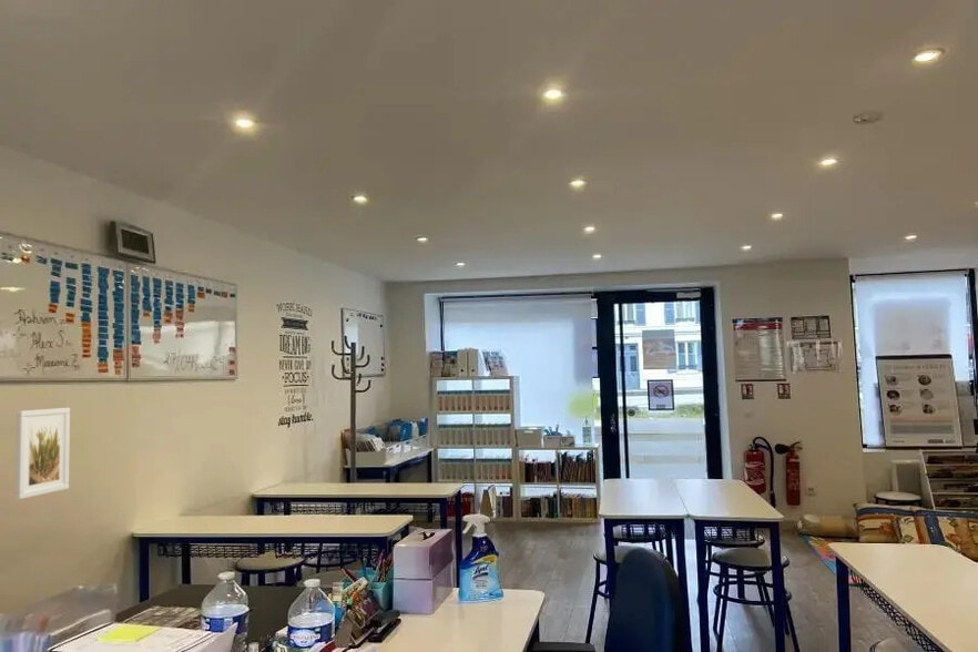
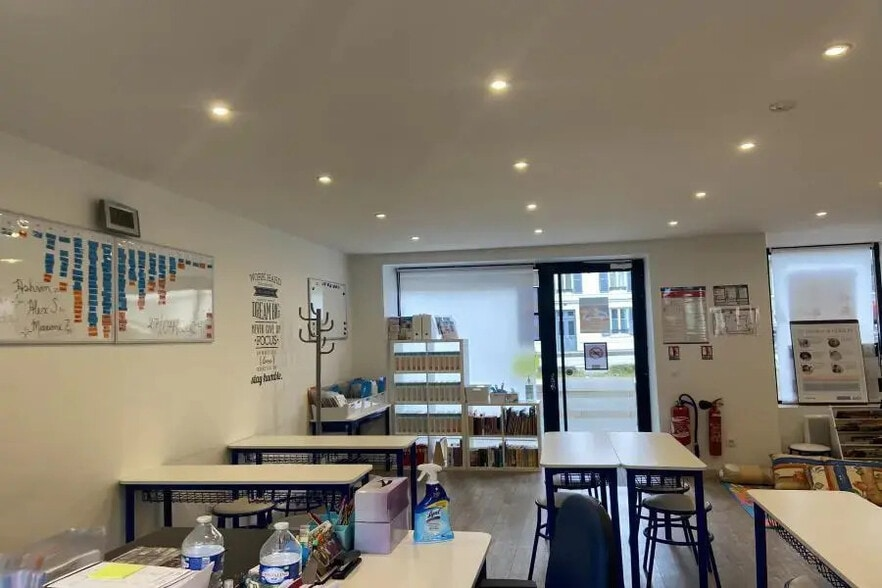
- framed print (43, 451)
